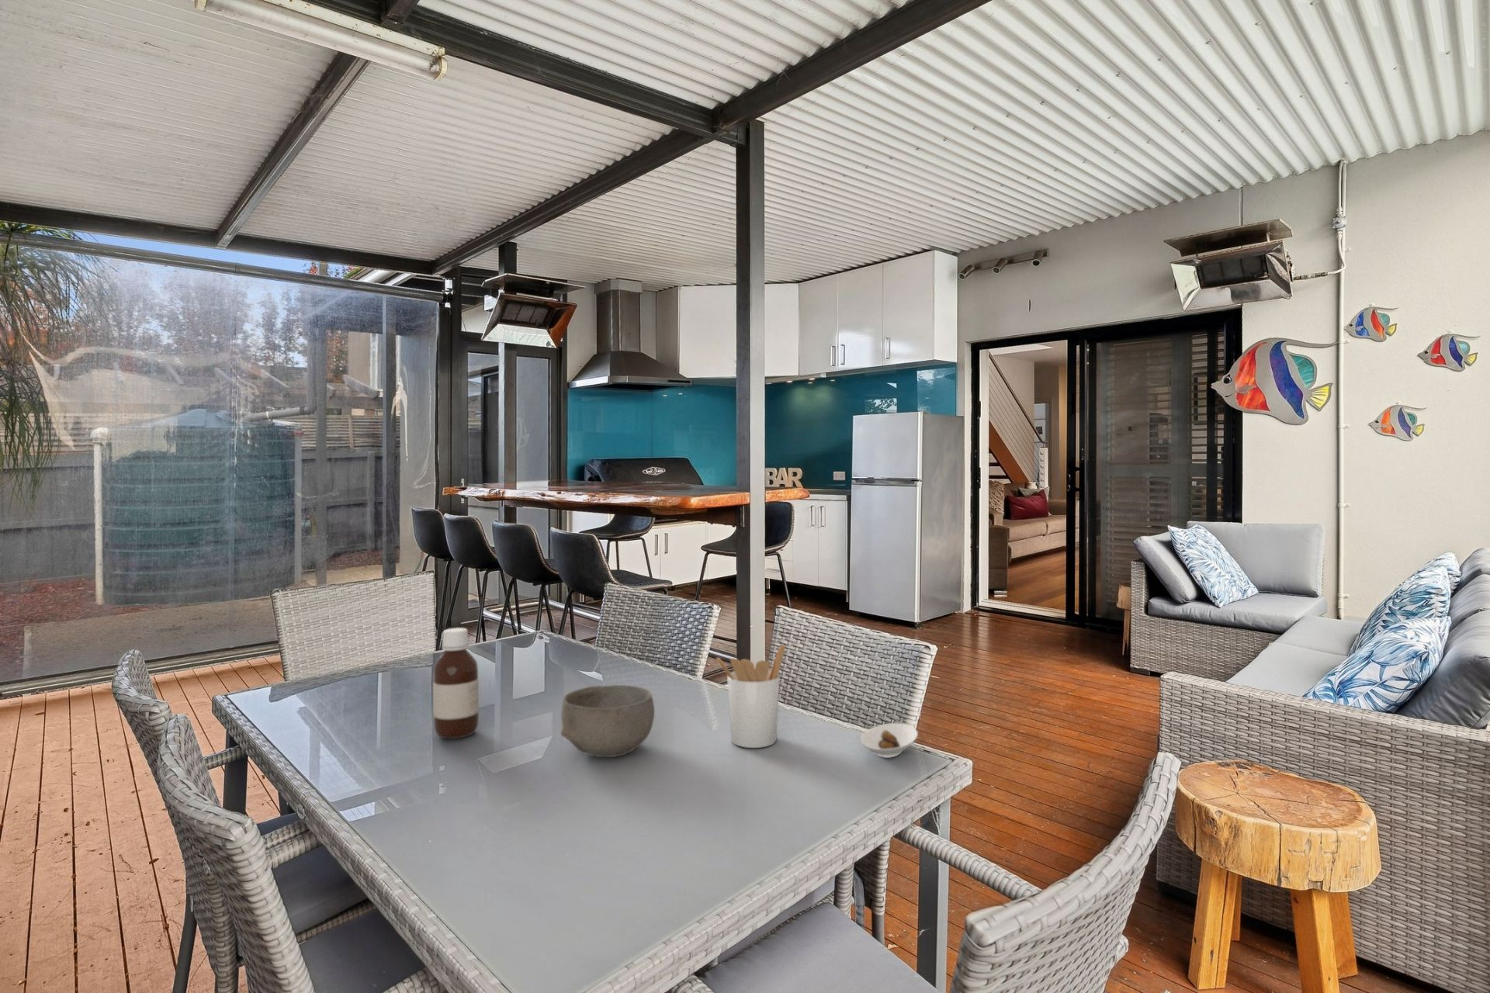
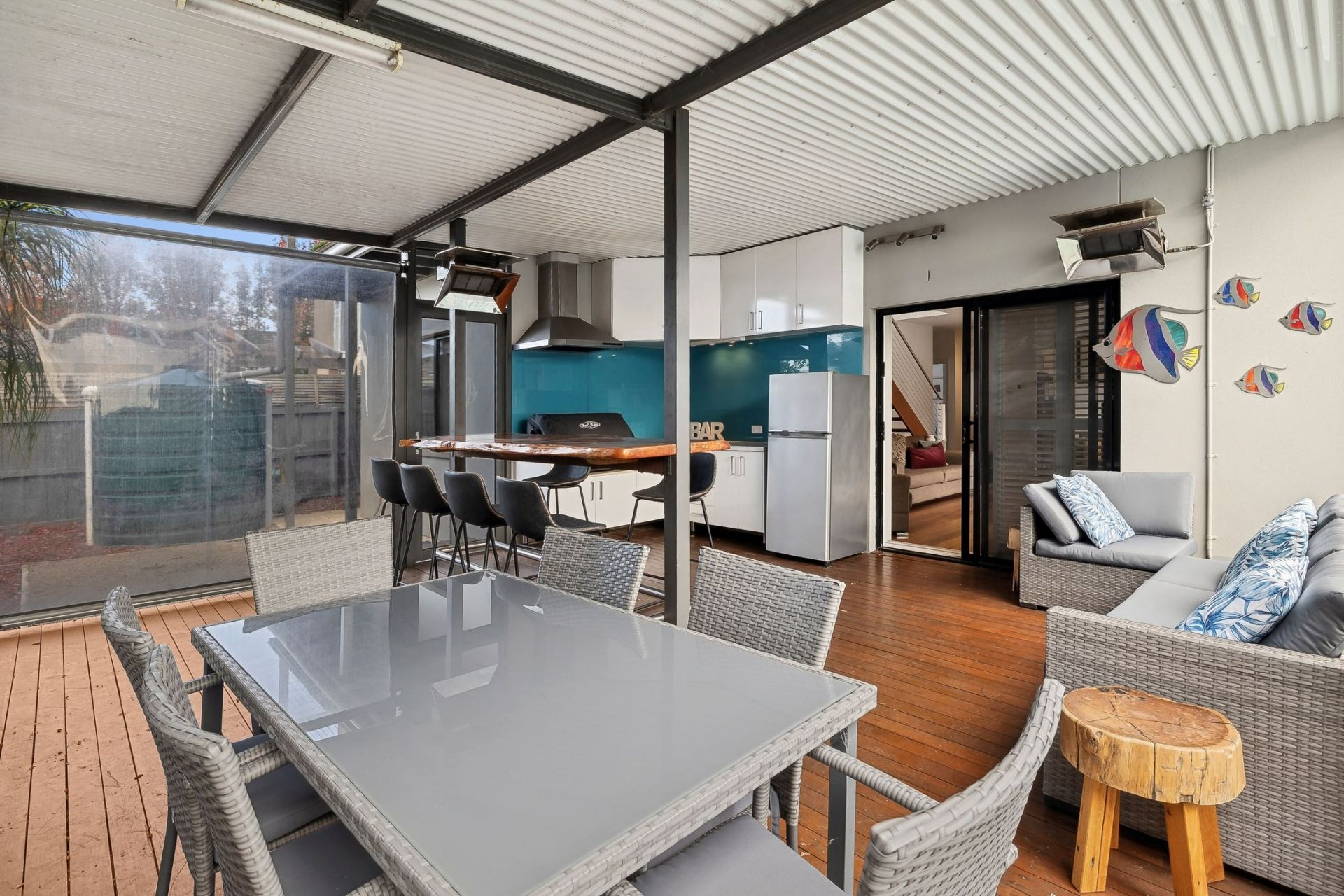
- bottle (456, 682)
- bowl (609, 723)
- saucer (889, 741)
- utensil holder (753, 695)
